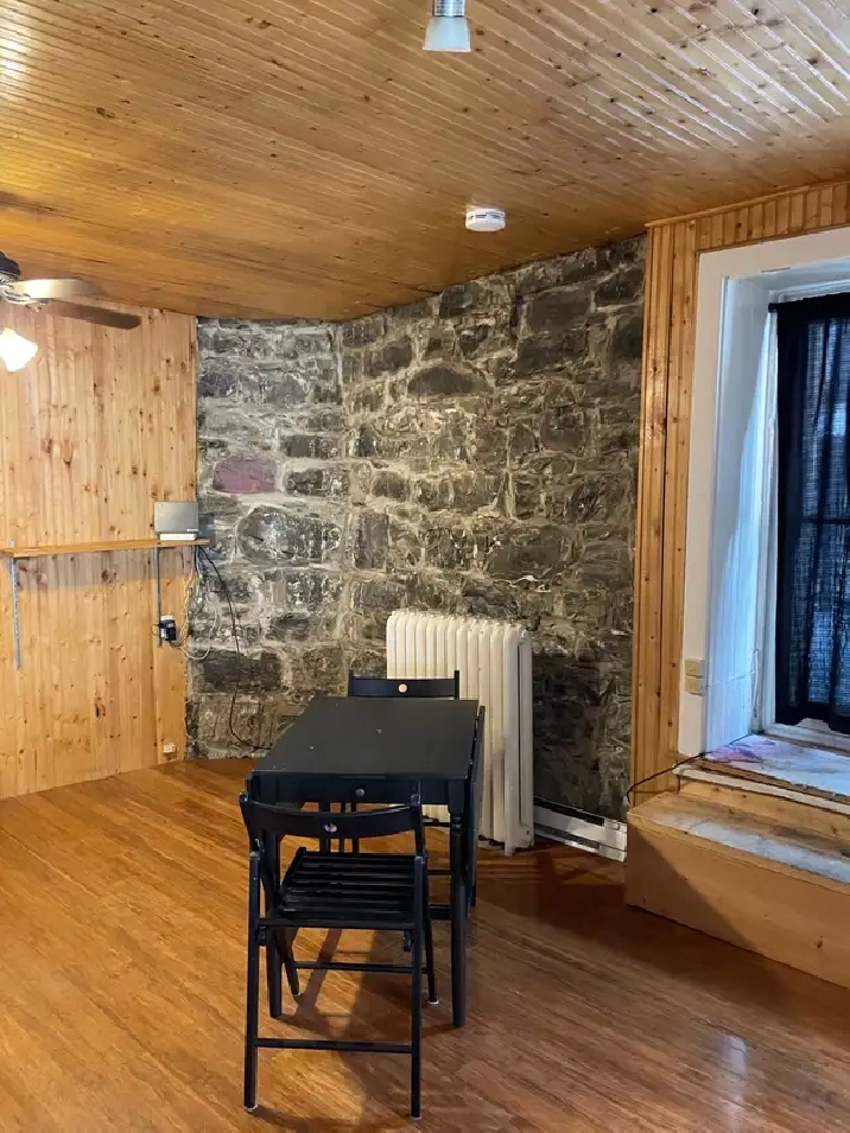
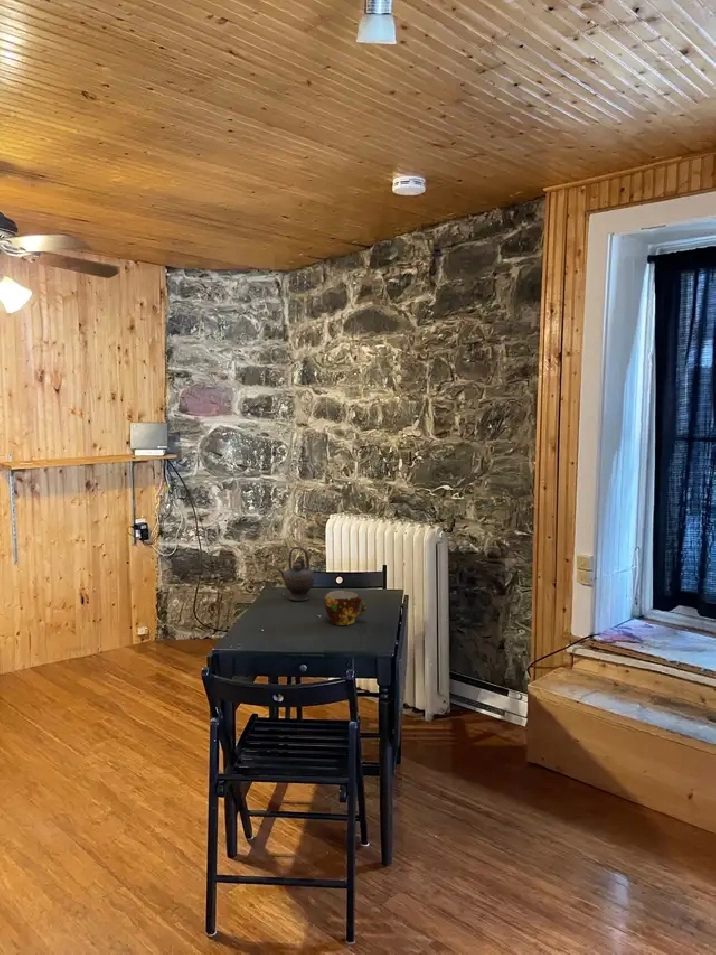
+ teapot (295, 572)
+ cup (344, 608)
